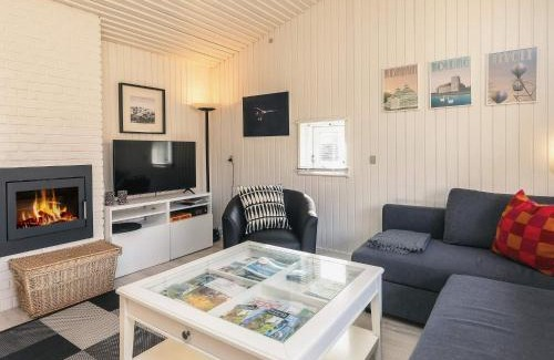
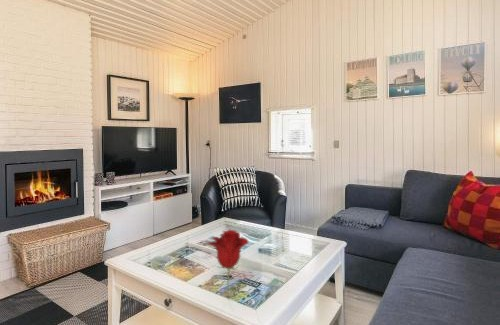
+ flower (227, 265)
